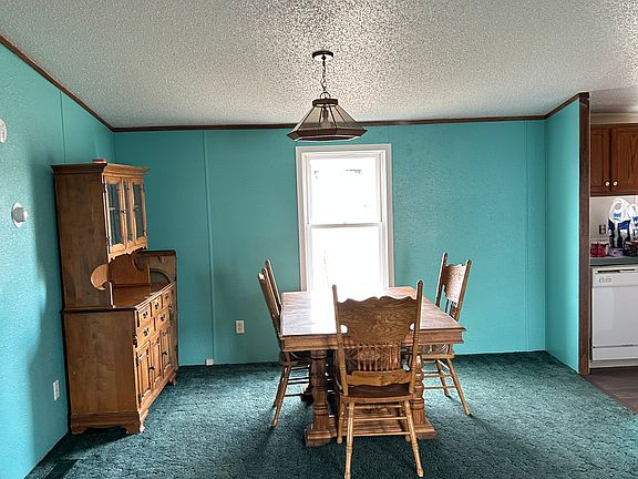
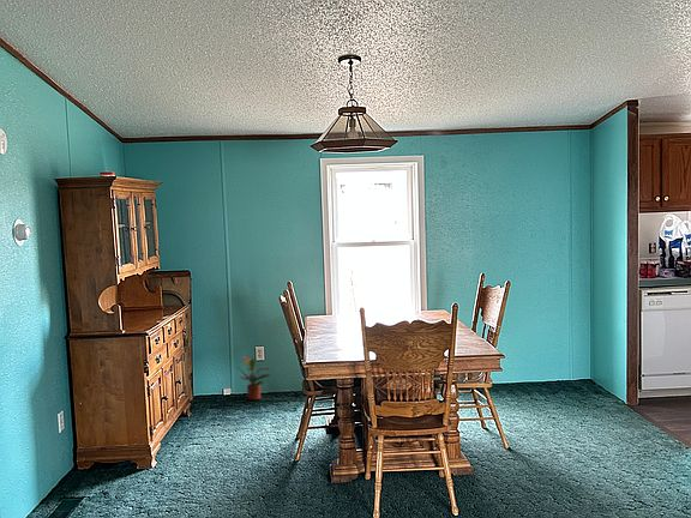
+ potted plant (253, 378)
